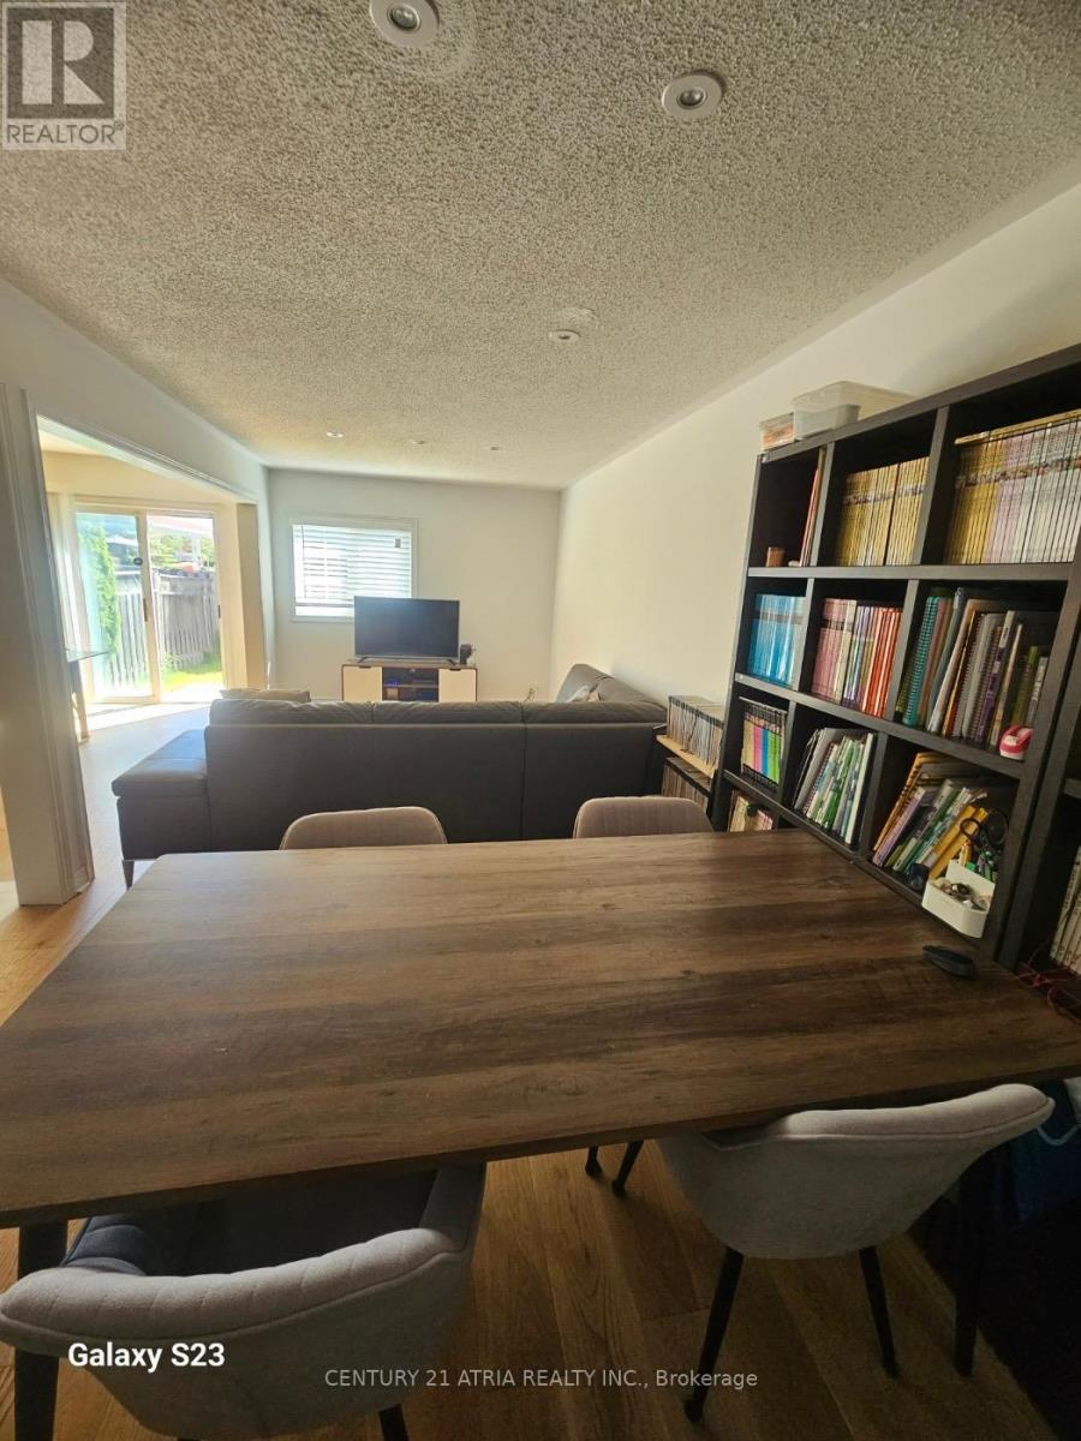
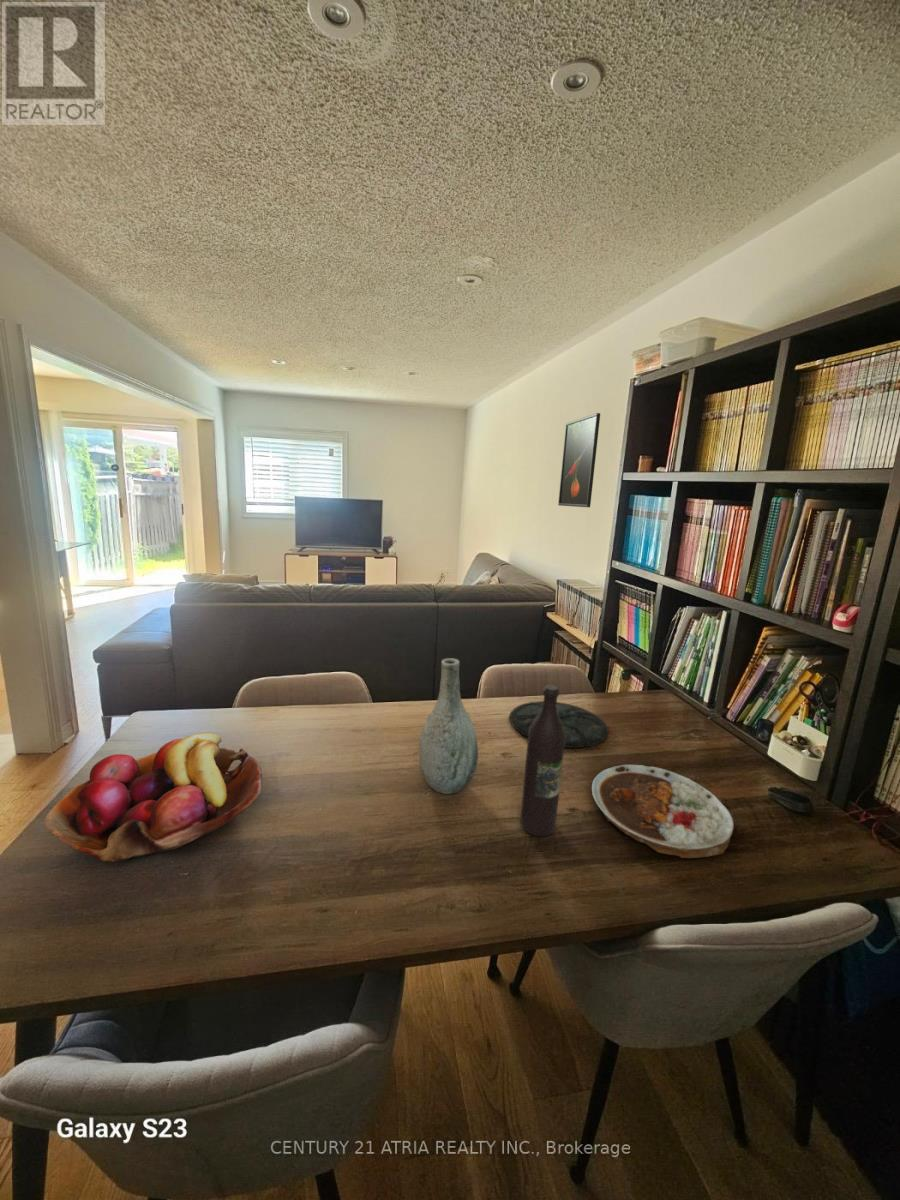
+ wine bottle (544, 758)
+ plate (659, 802)
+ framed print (577, 463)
+ vase (449, 724)
+ plate (558, 716)
+ fruit basket (168, 787)
